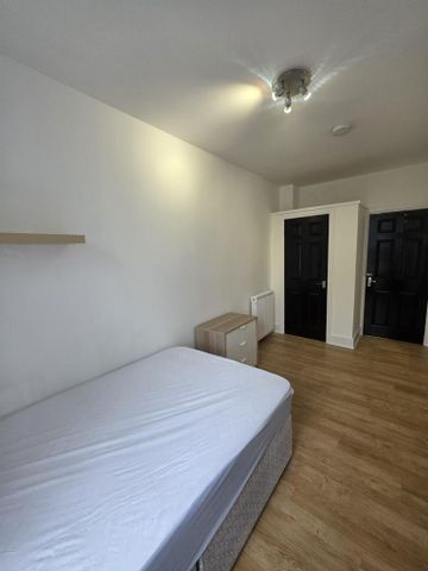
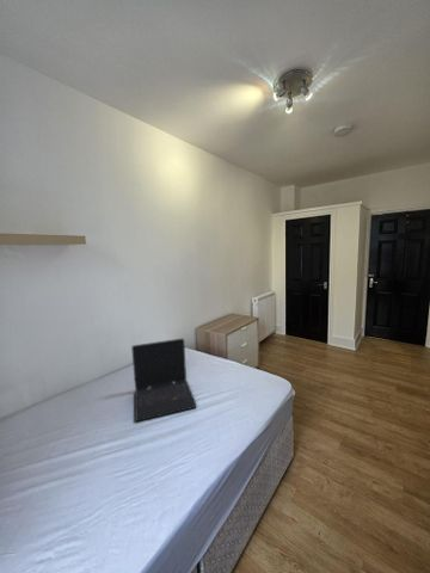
+ laptop (162, 375)
